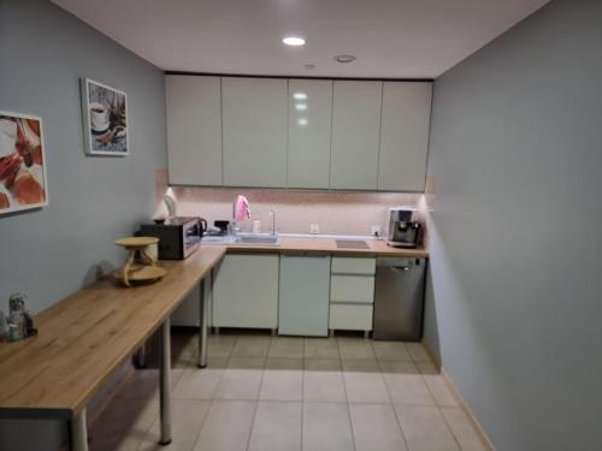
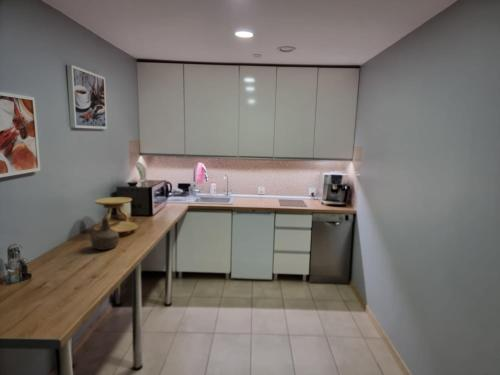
+ bottle (104, 232)
